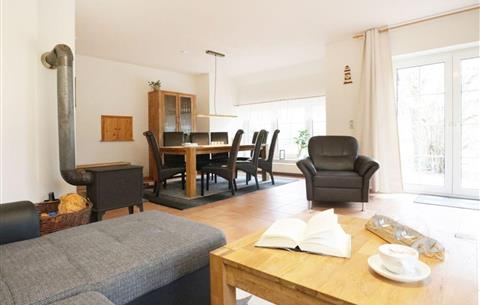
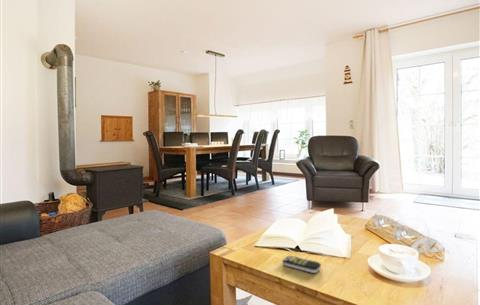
+ remote control (301, 263)
